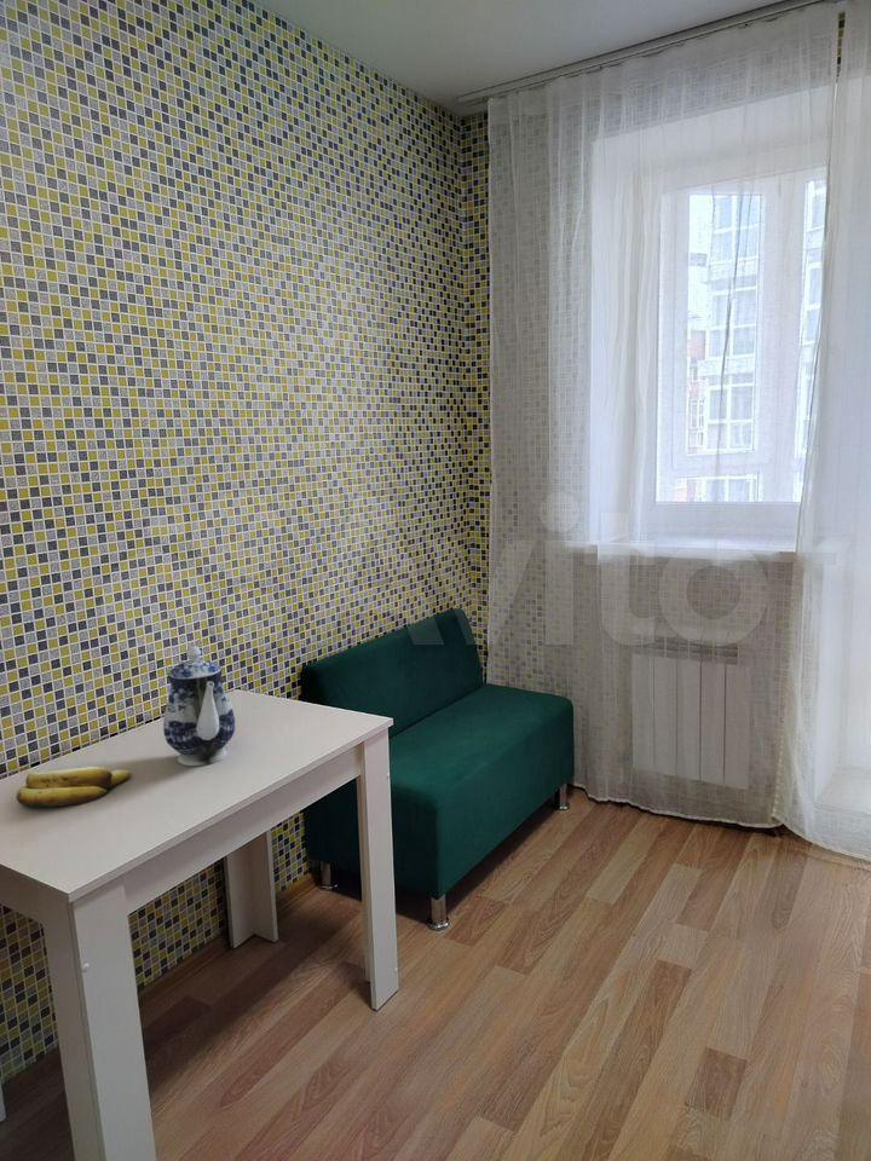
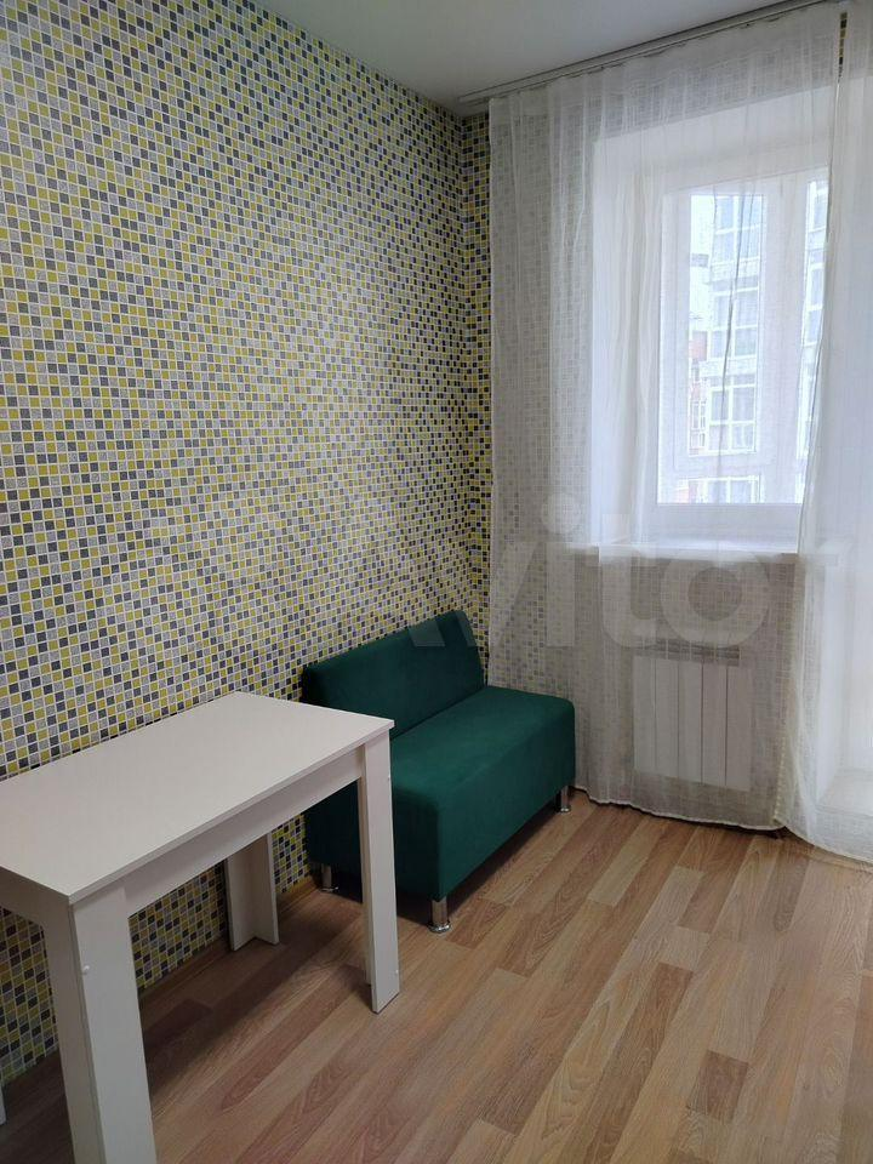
- teapot (197, 701)
- banana (70, 775)
